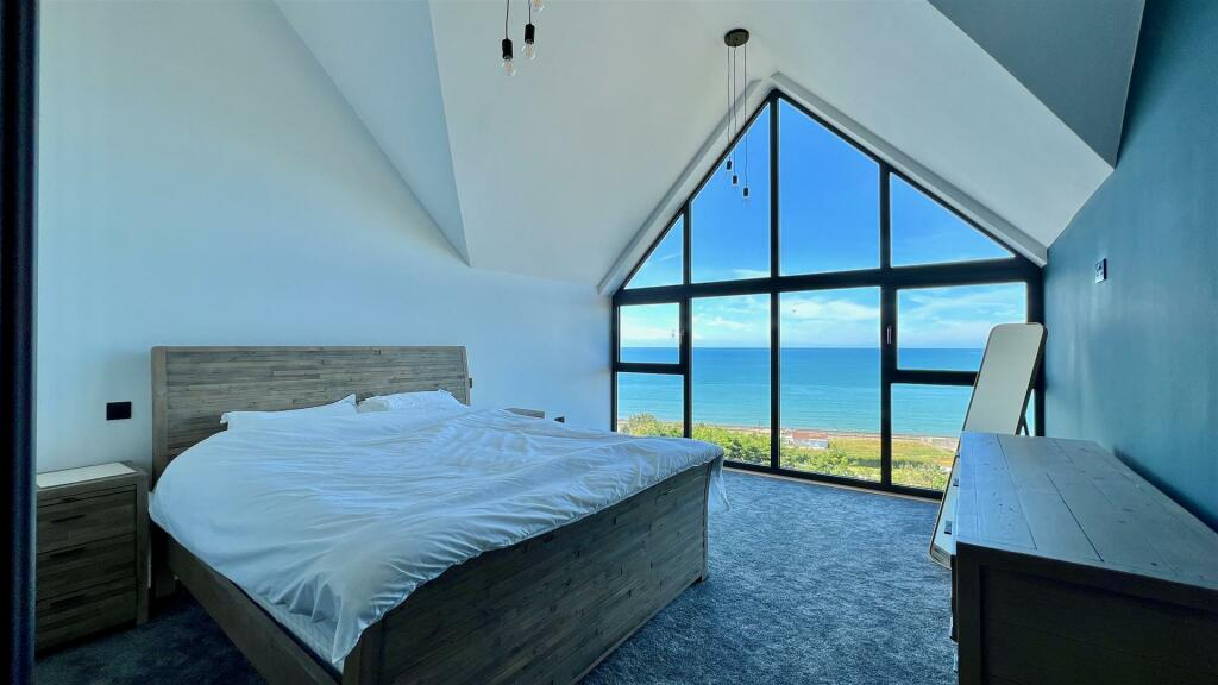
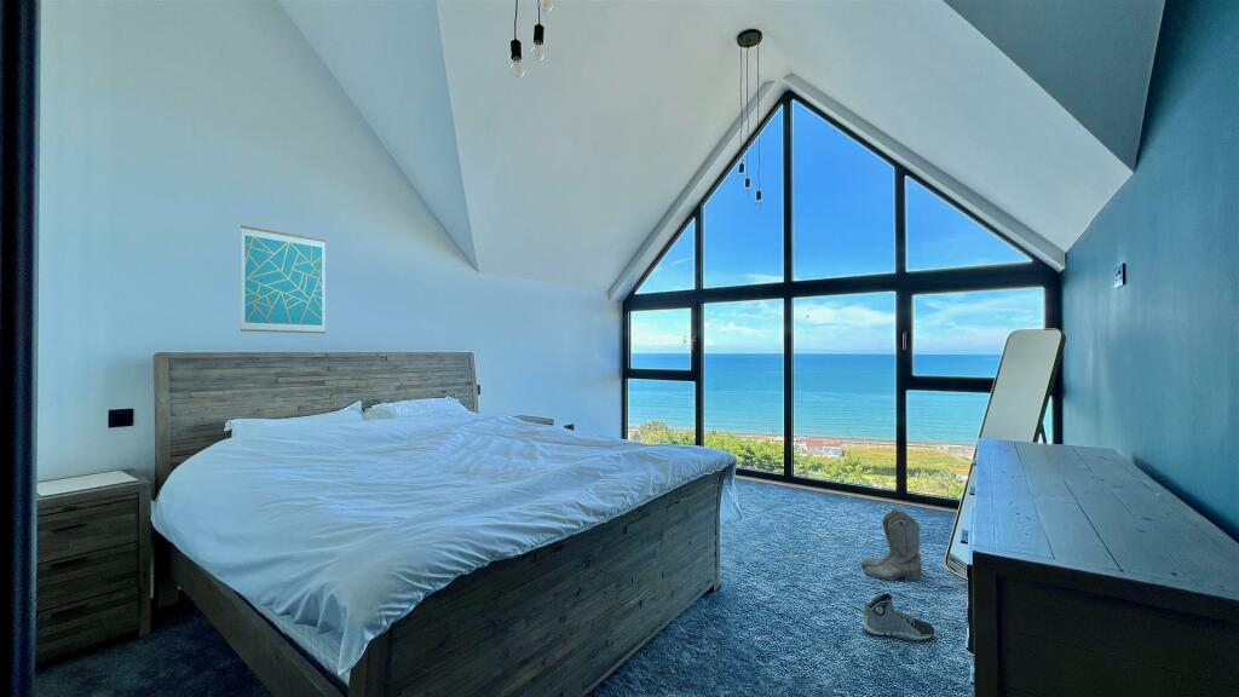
+ wall art (286, 282)
+ sneaker (898, 614)
+ boots (889, 541)
